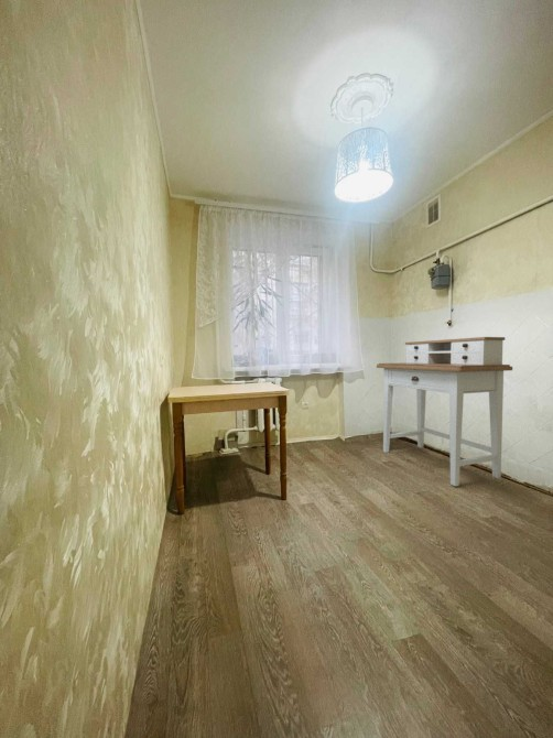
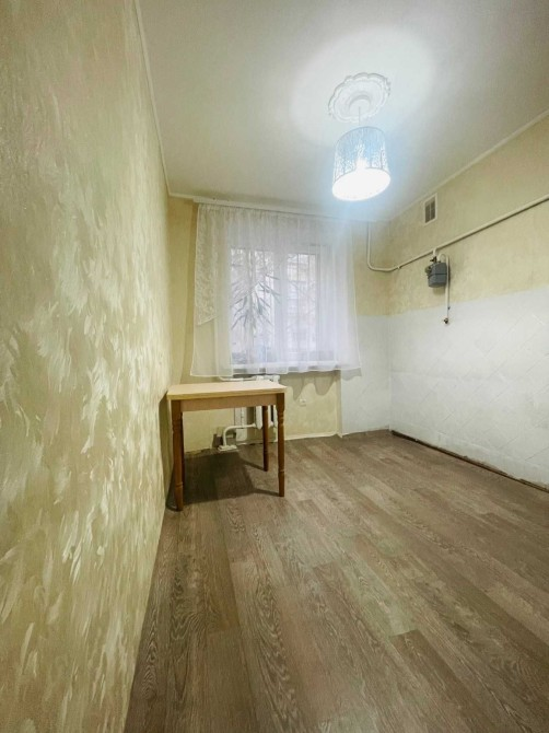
- desk (424, 402)
